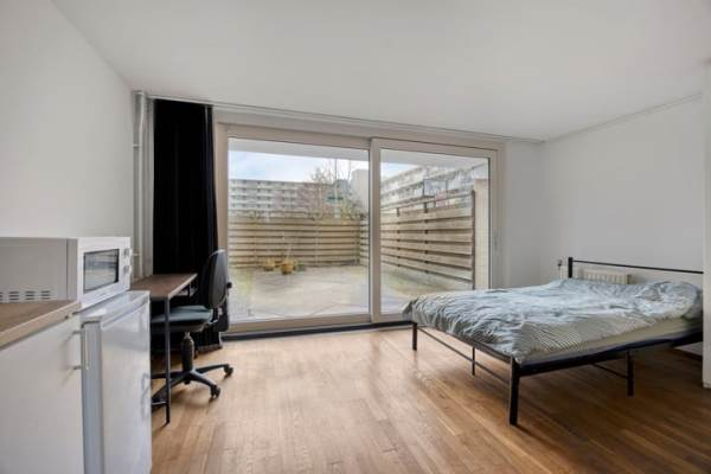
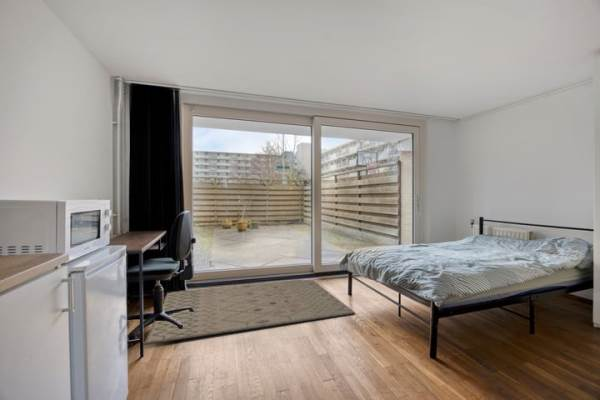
+ rug (252, 302)
